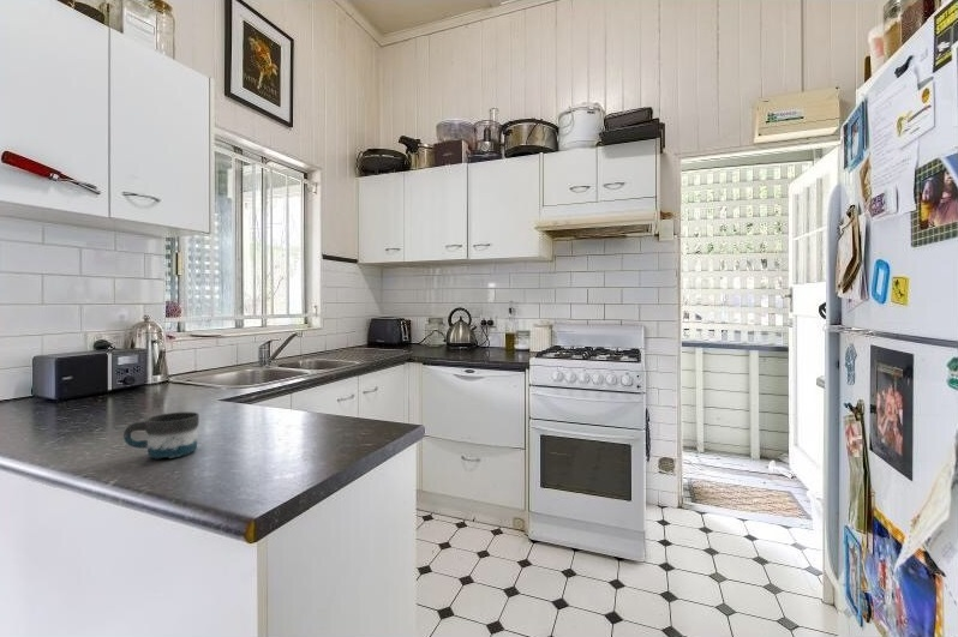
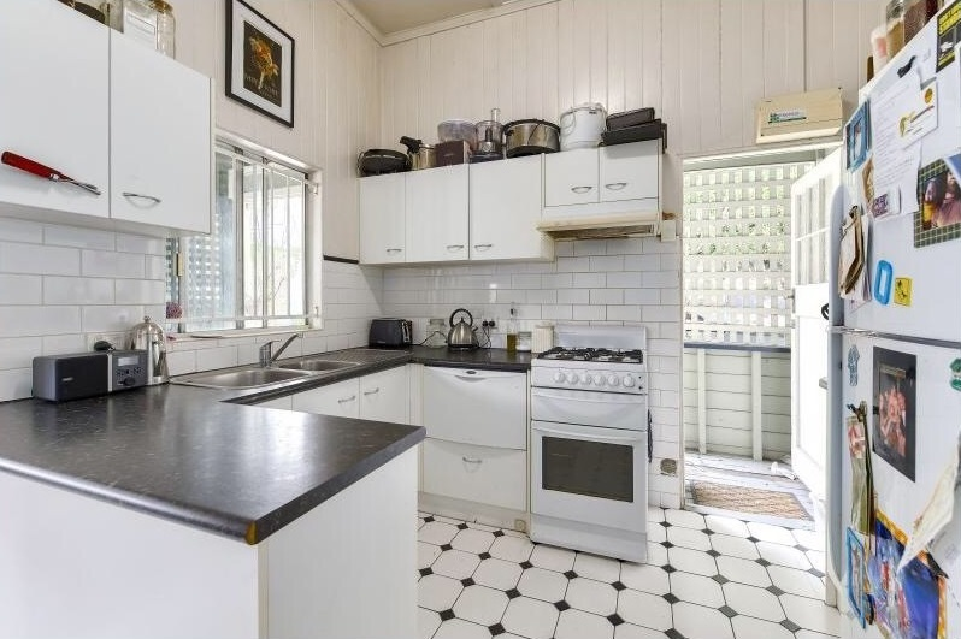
- mug (167, 435)
